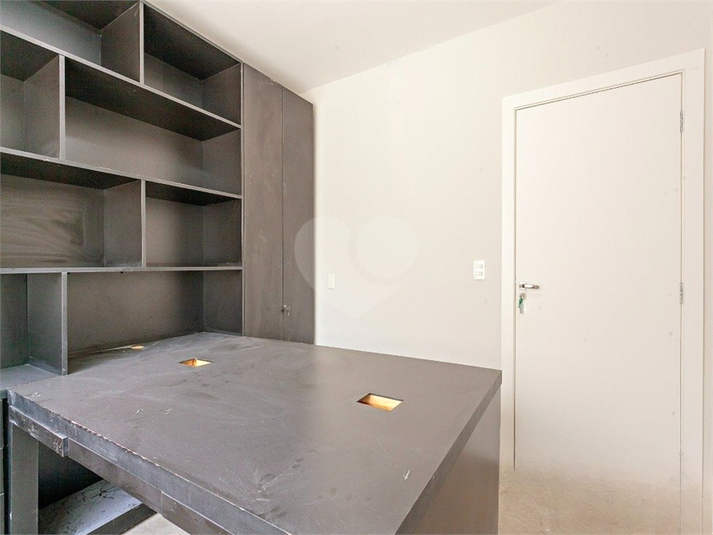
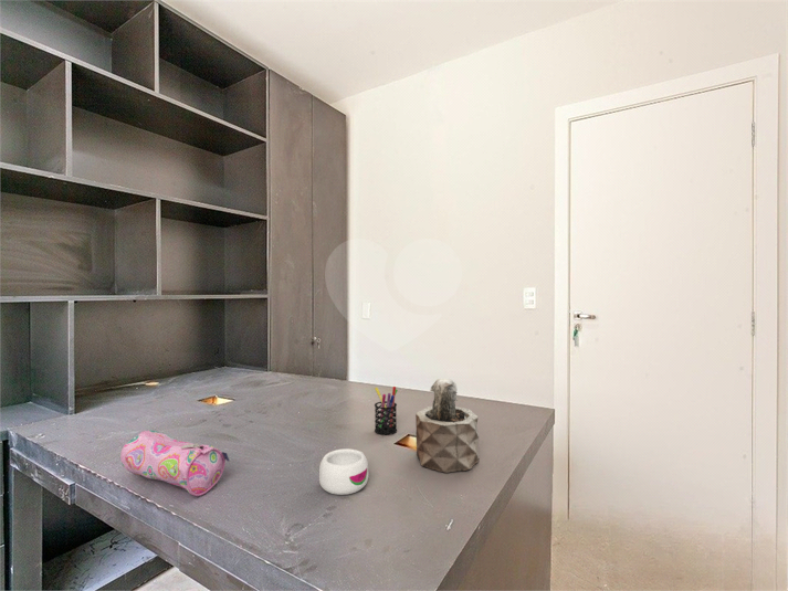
+ succulent plant (446, 419)
+ mug (347, 468)
+ pen holder (388, 407)
+ pencil case (174, 458)
